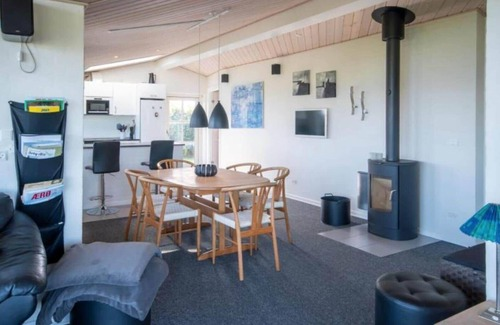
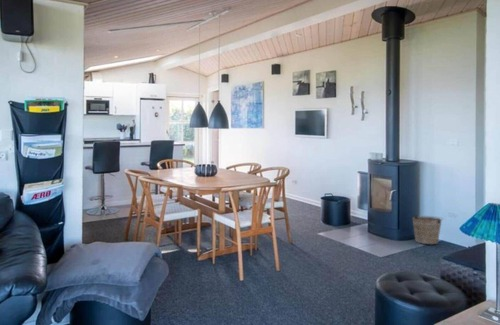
+ bucket (428, 229)
